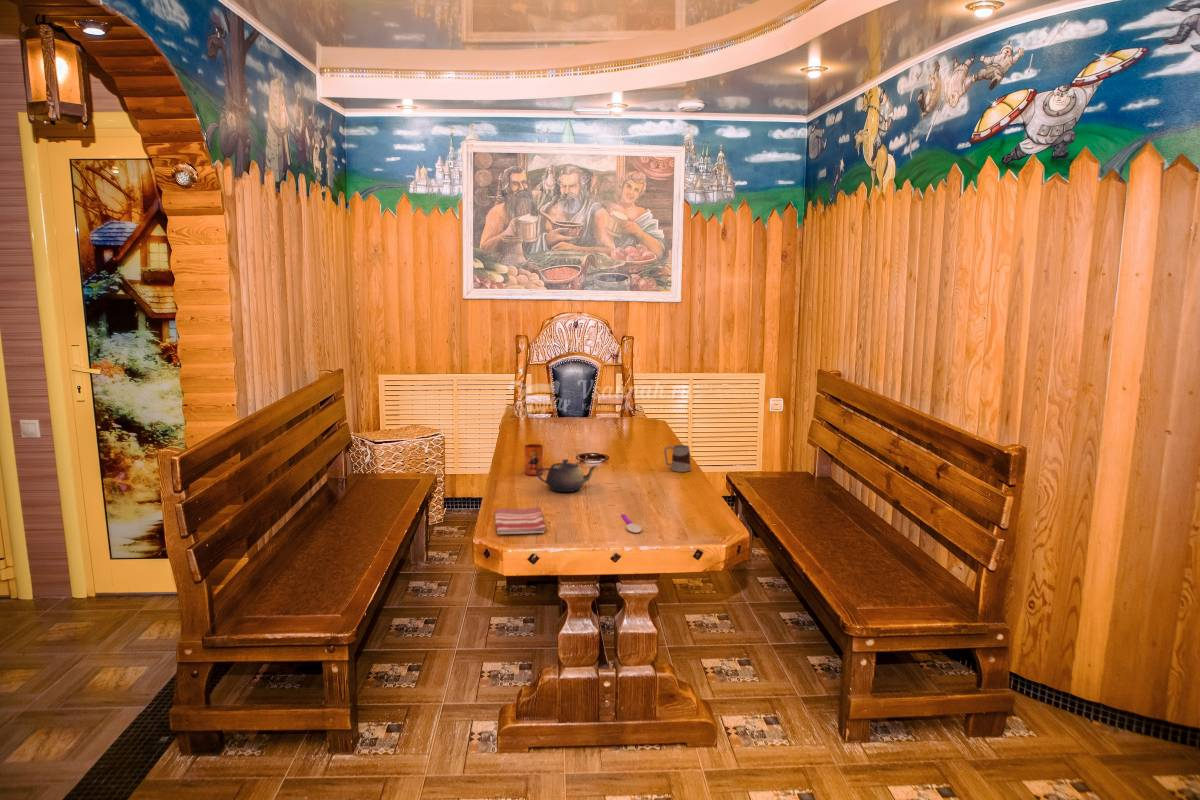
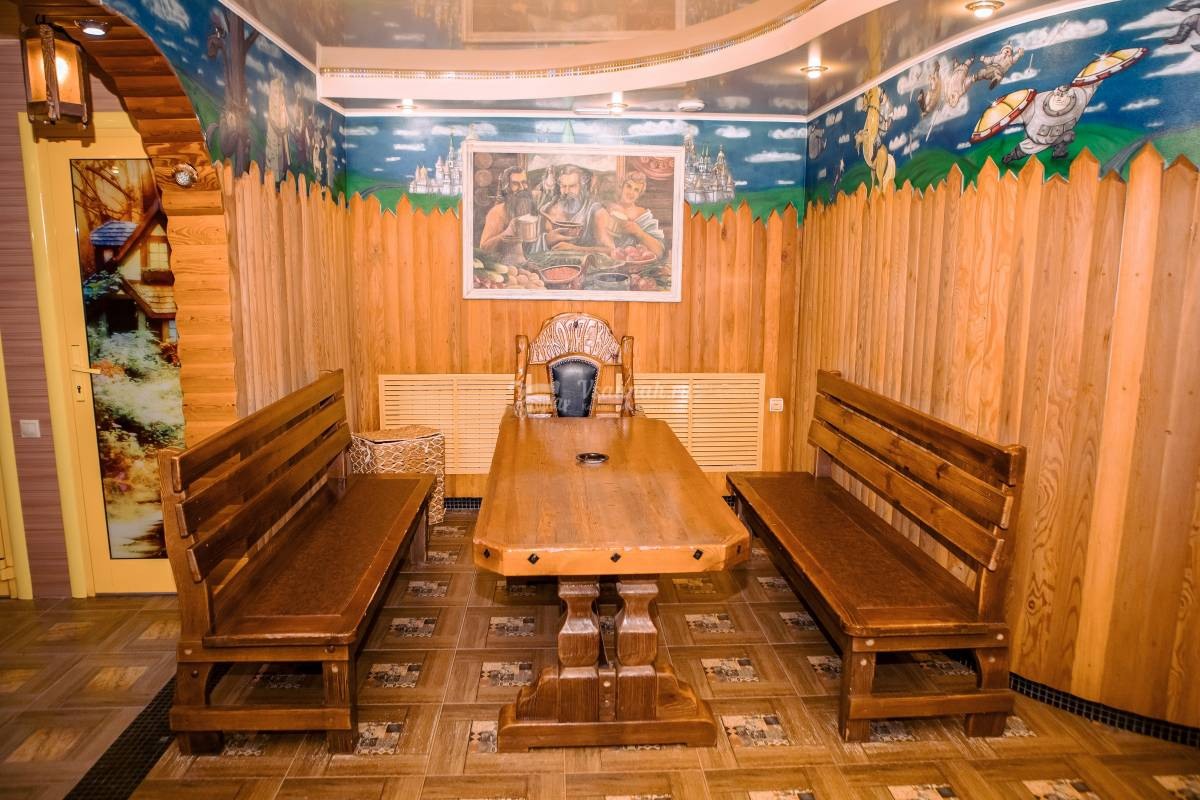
- mug (677, 457)
- mug (534, 458)
- spoon (629, 522)
- dish towel (519, 520)
- teapot (567, 474)
